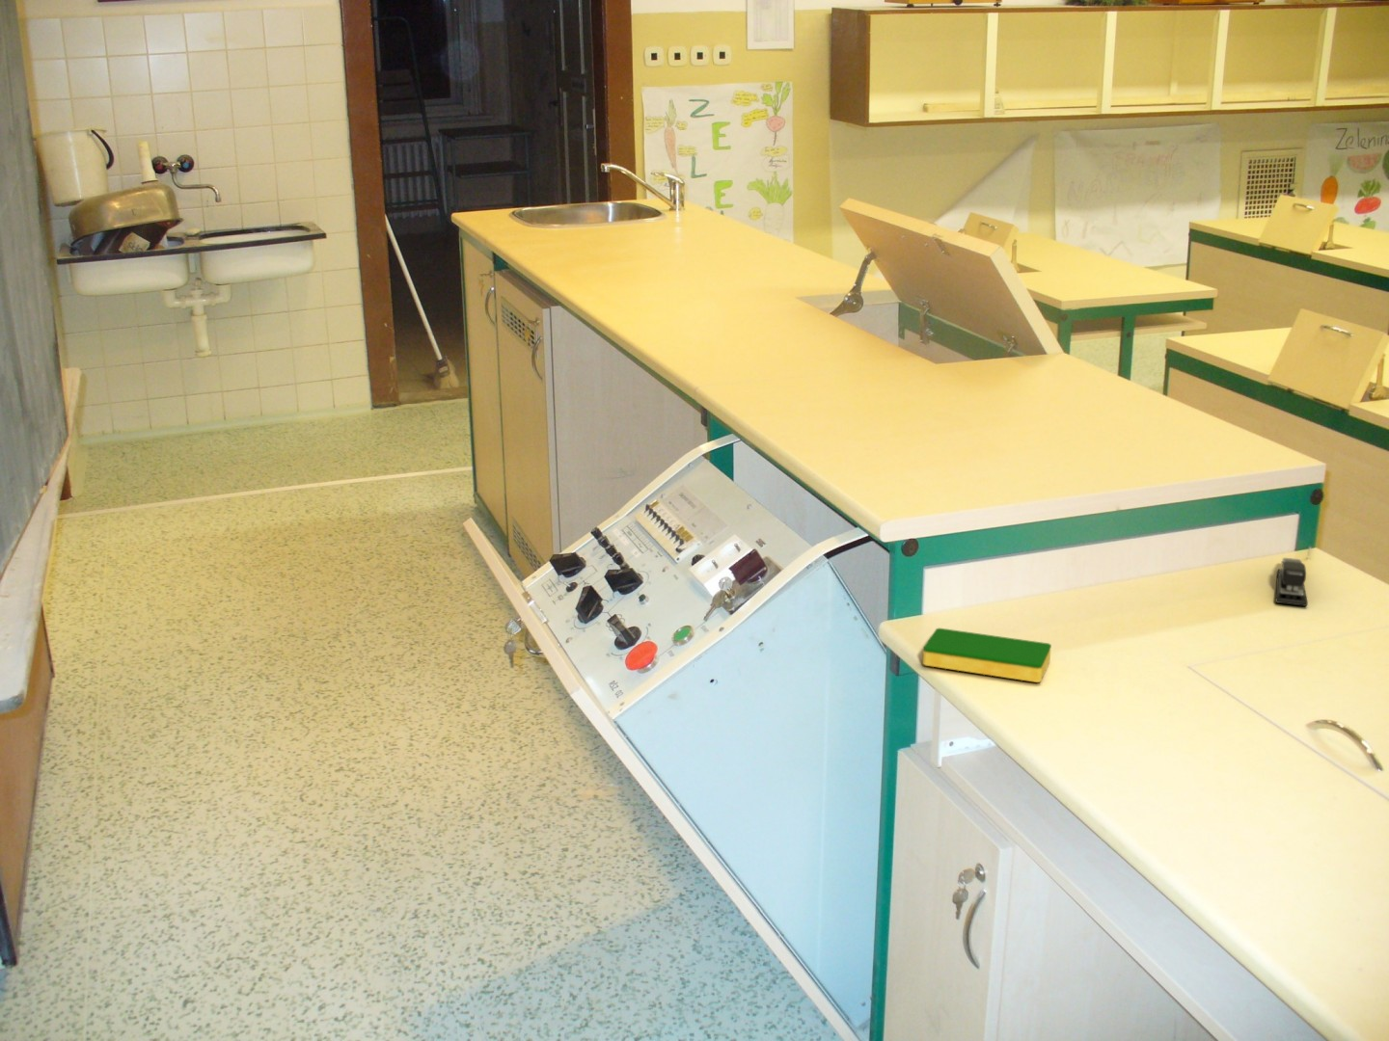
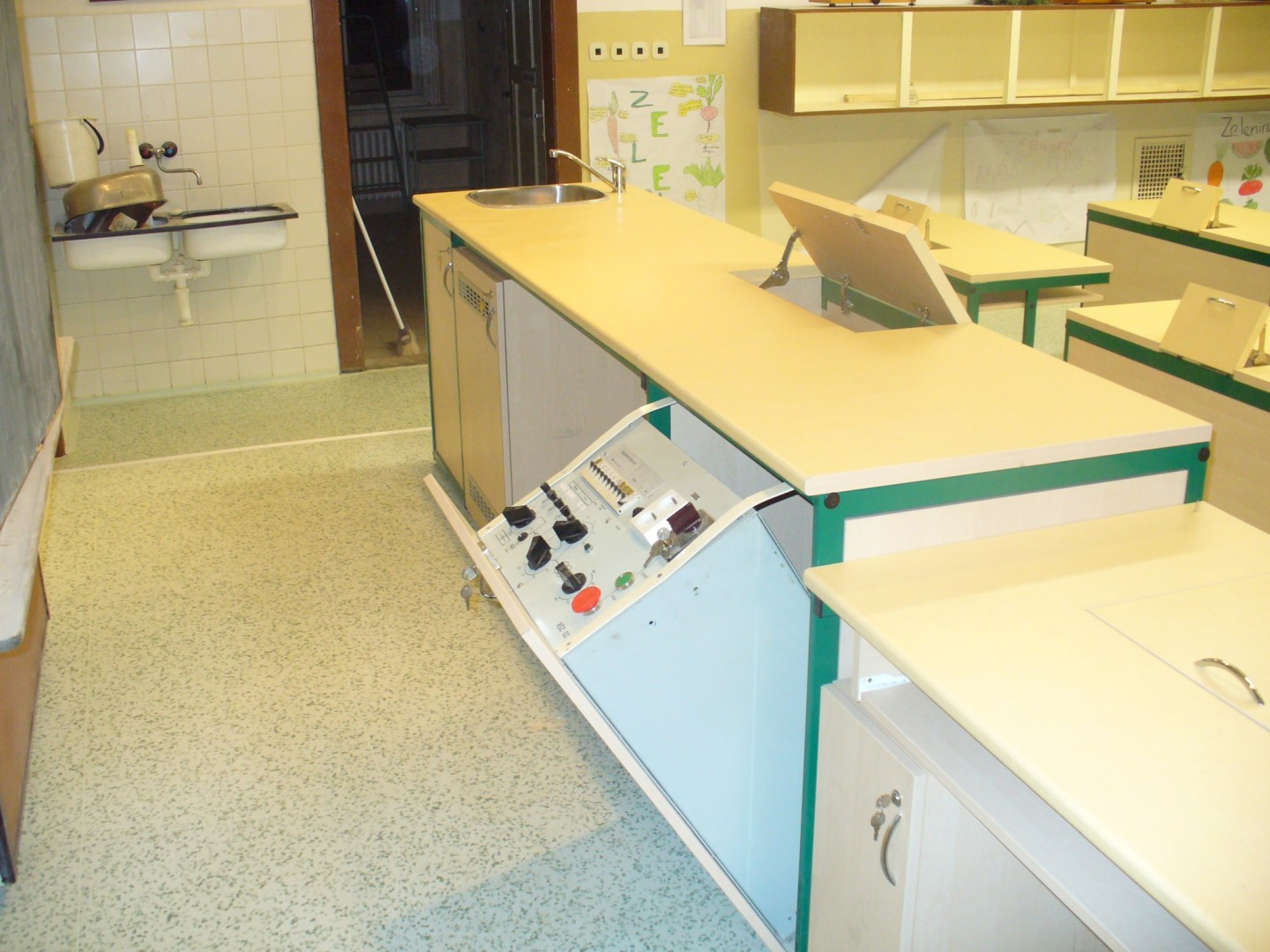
- dish sponge (987, 654)
- stapler (1292, 573)
